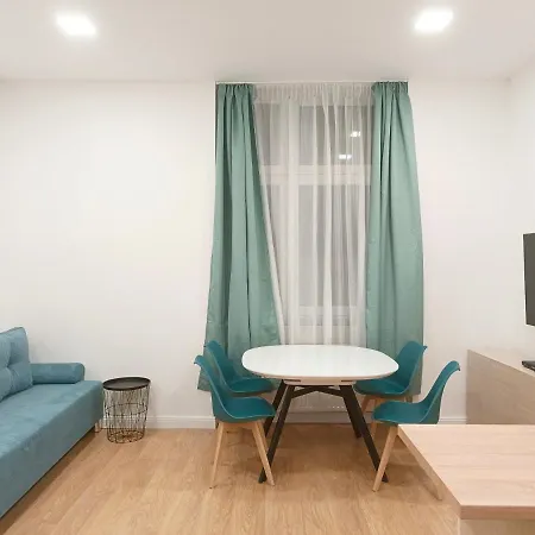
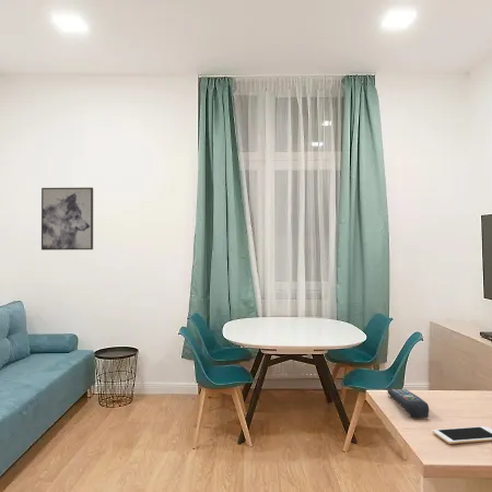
+ remote control (407, 399)
+ wall art (67, 219)
+ cell phone (468, 434)
